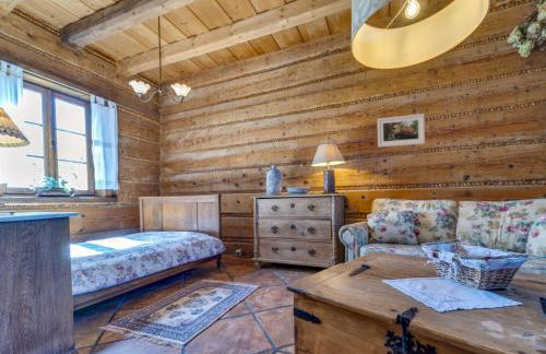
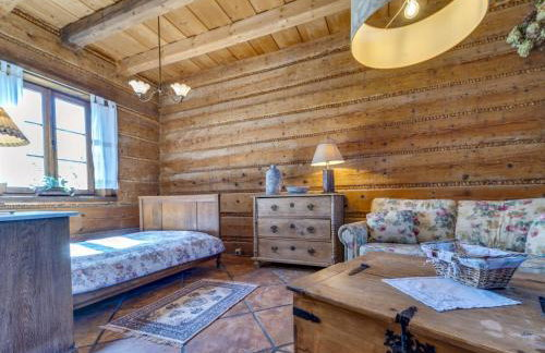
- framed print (400, 130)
